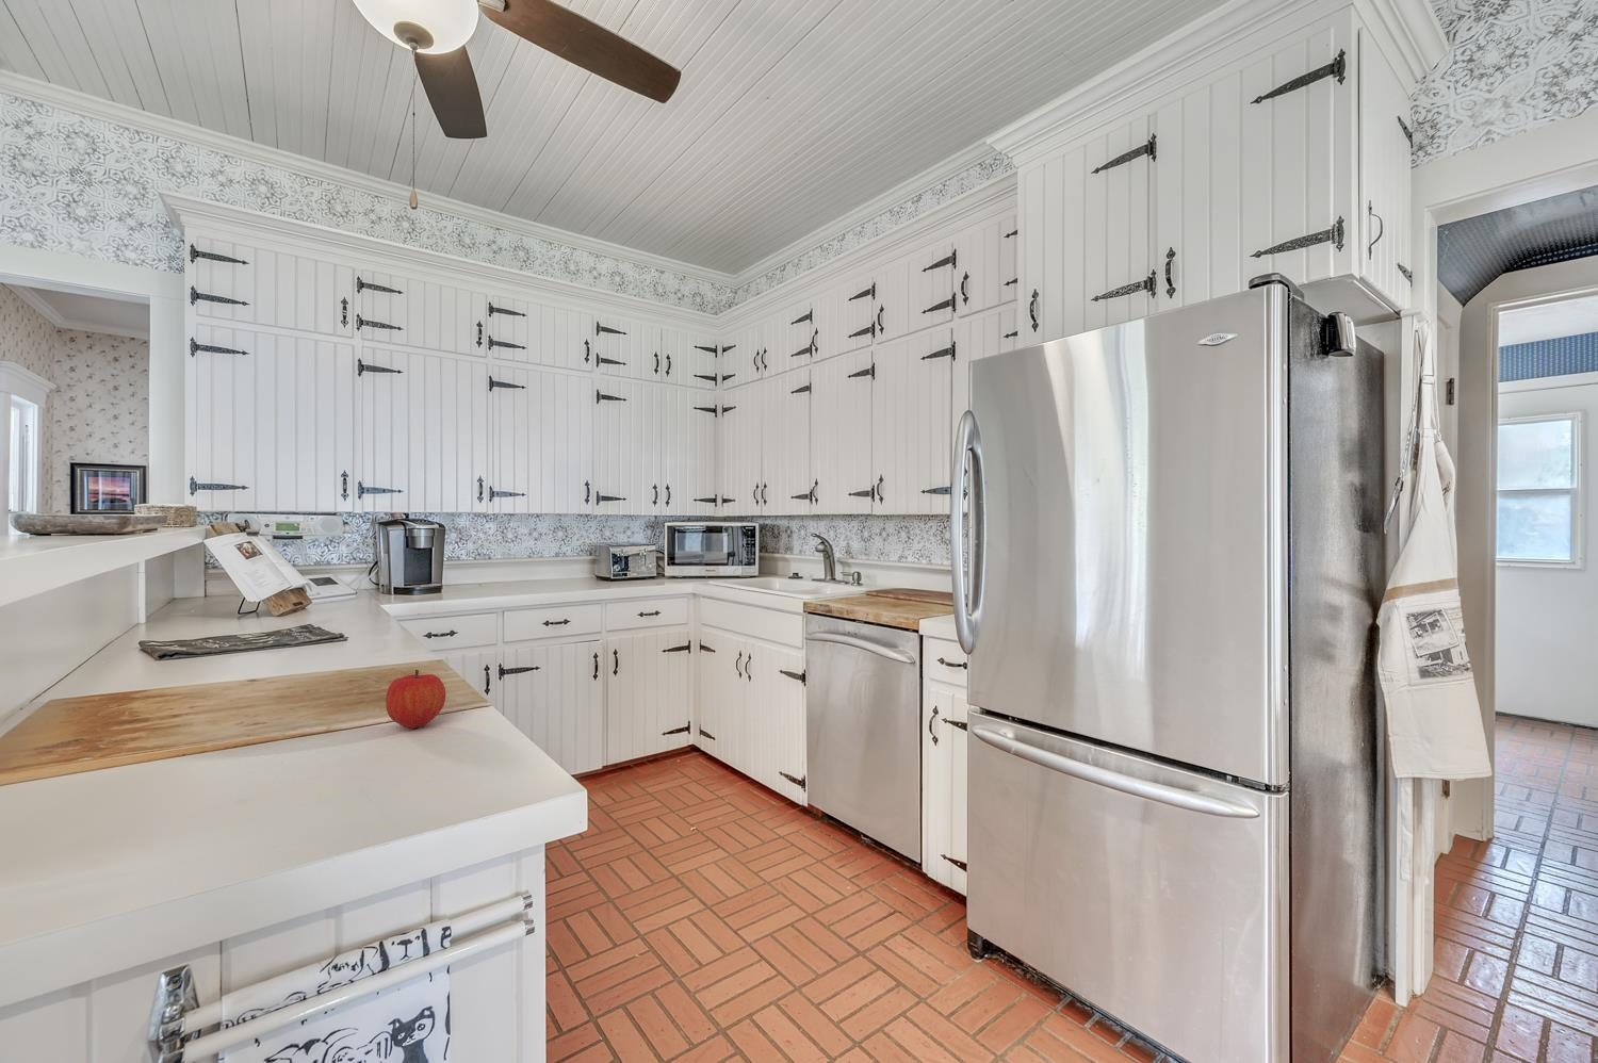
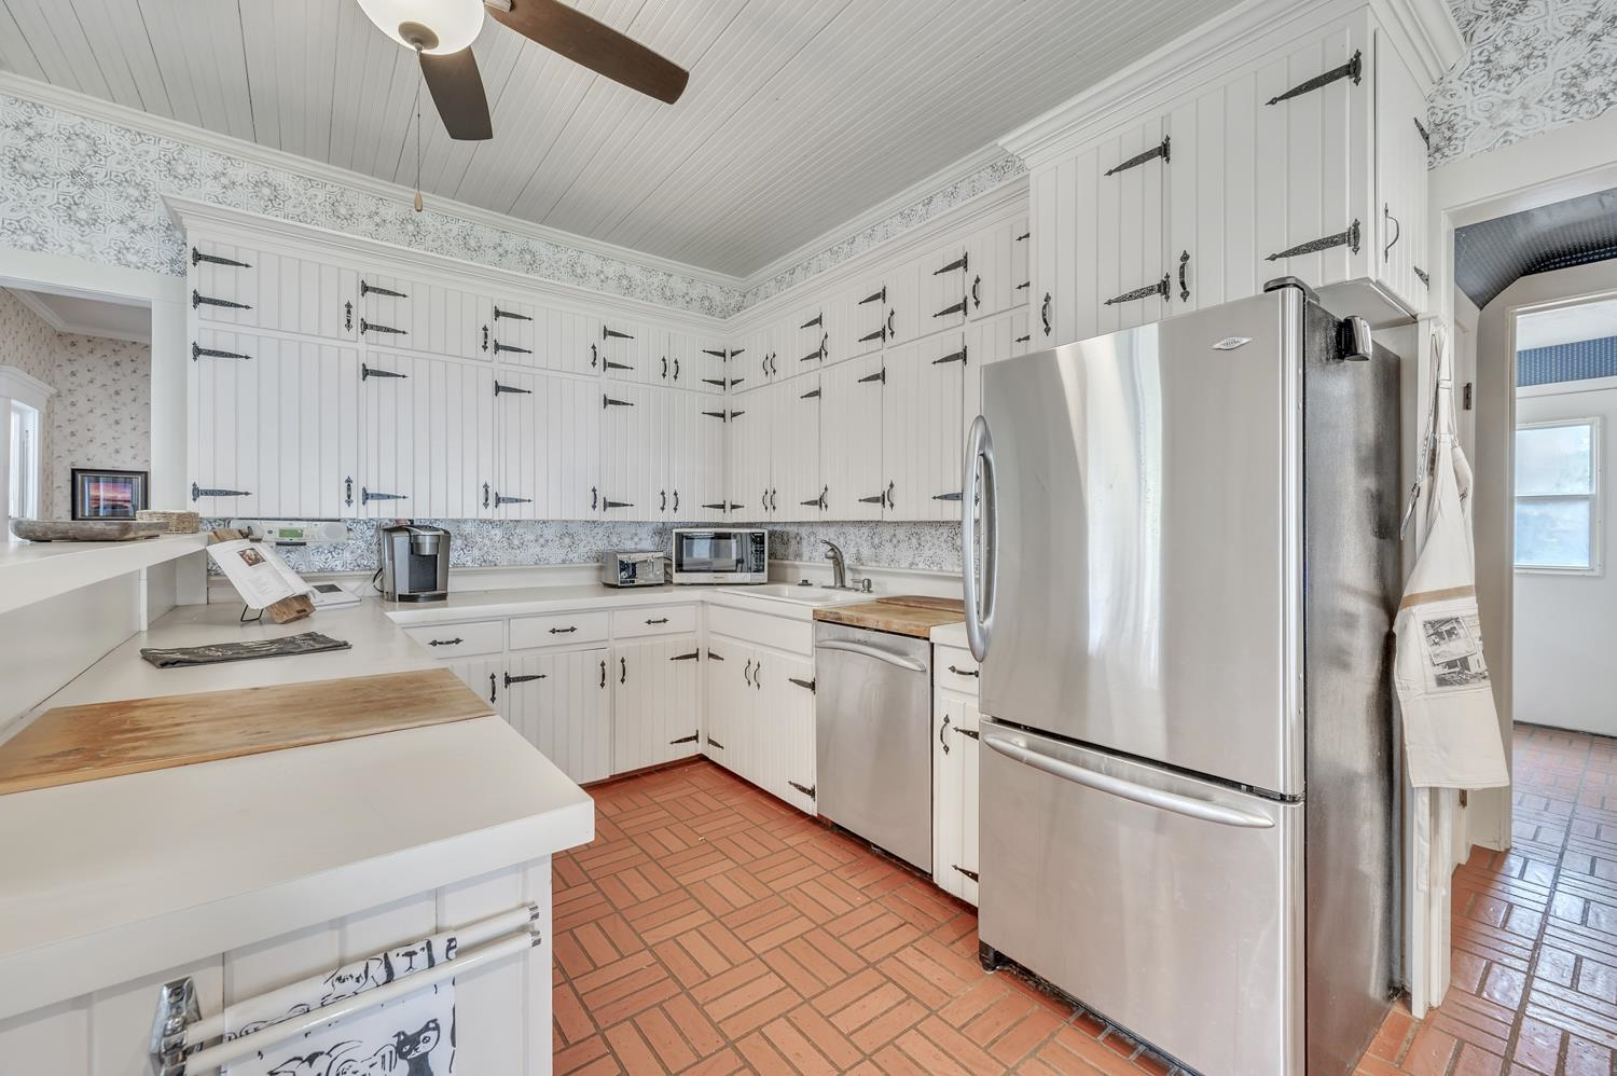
- fruit (415, 698)
